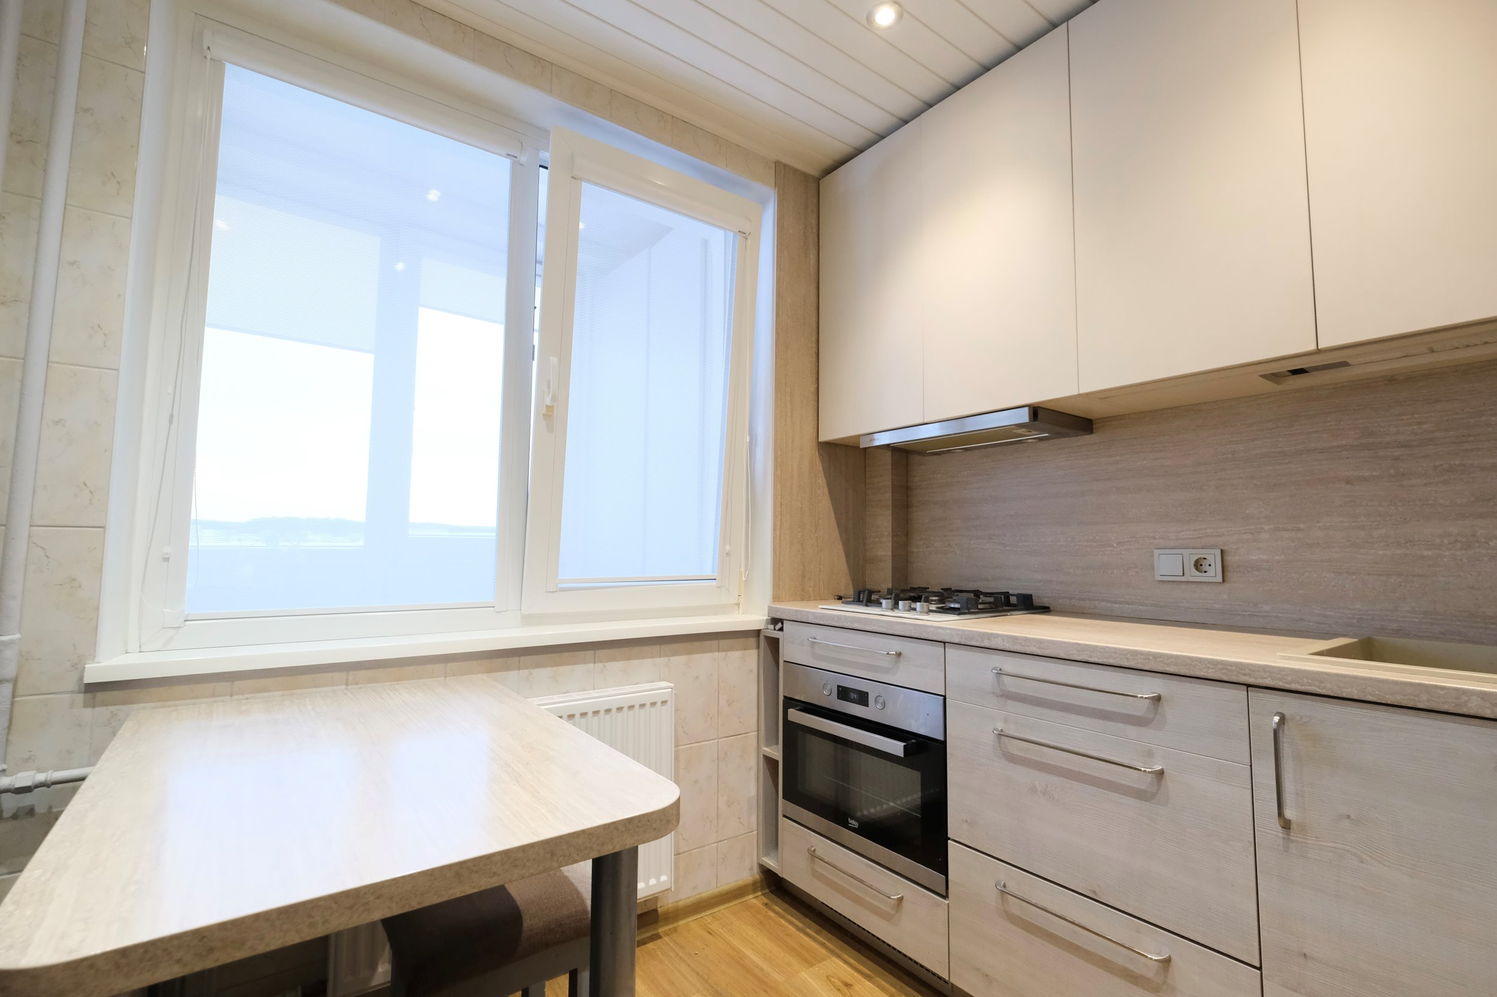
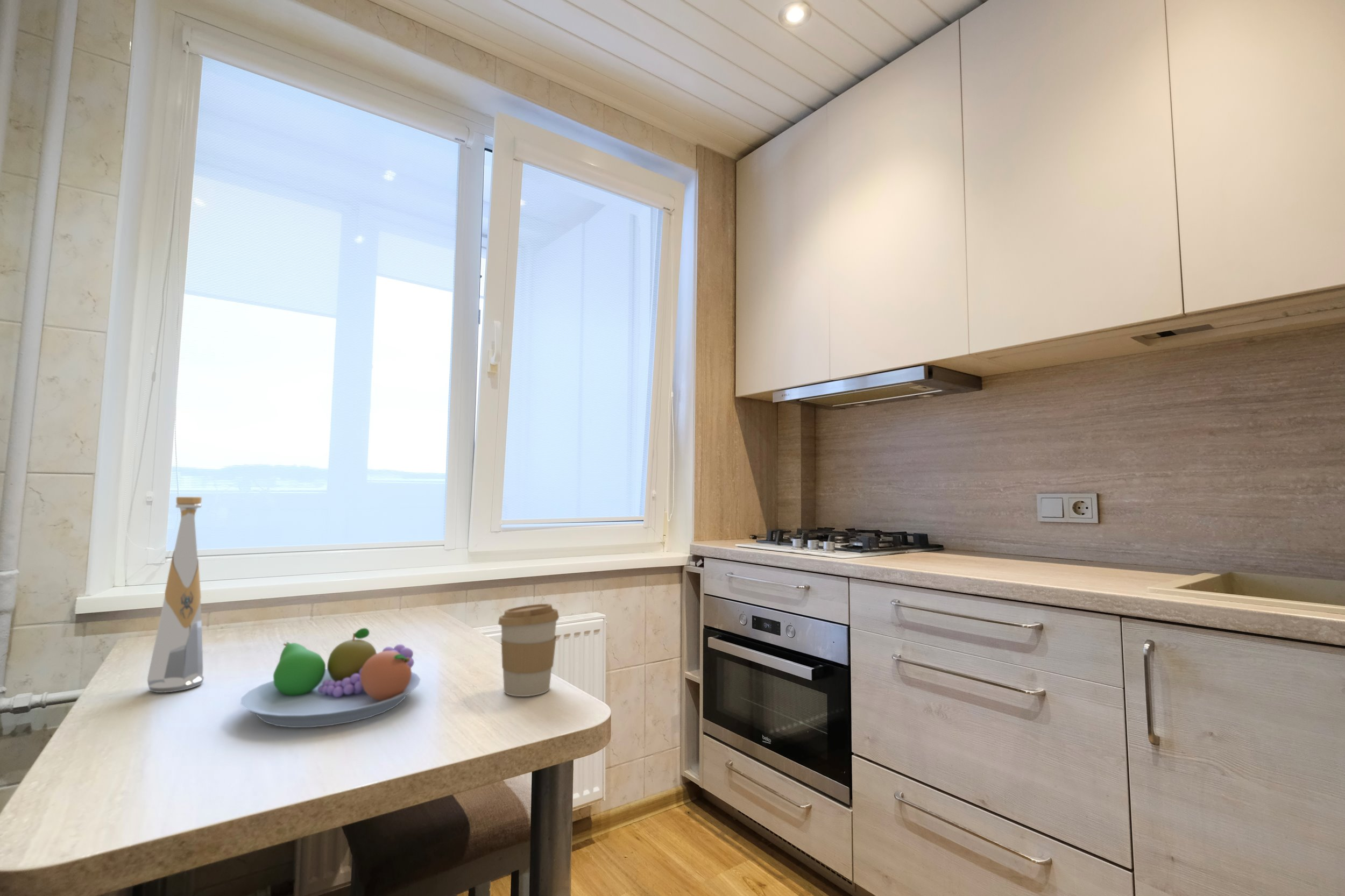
+ bottle (182, 591)
+ coffee cup (528, 646)
+ fruit bowl (335, 670)
